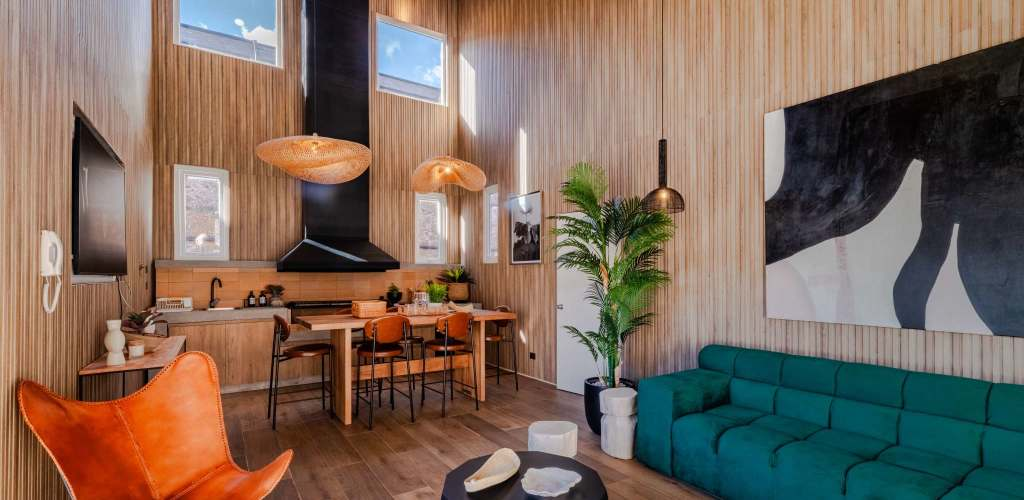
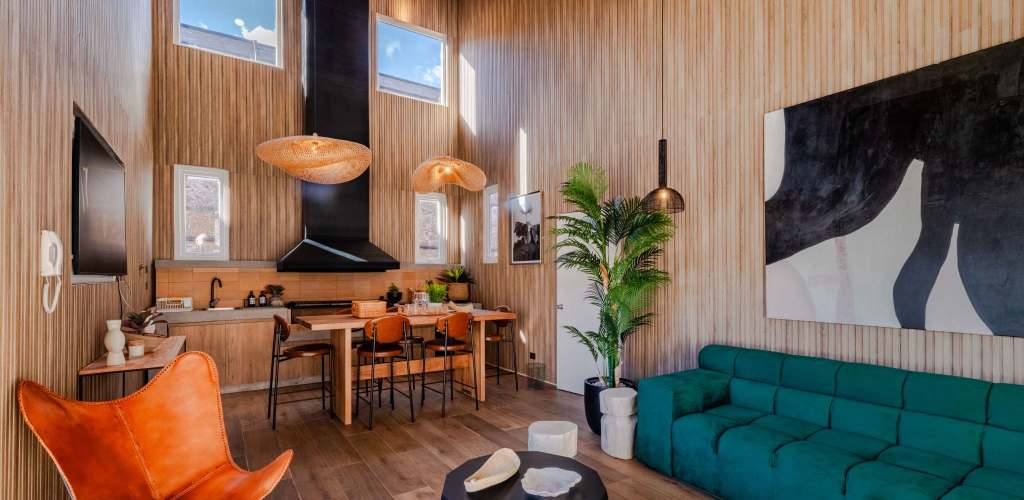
+ waste bin (535, 376)
